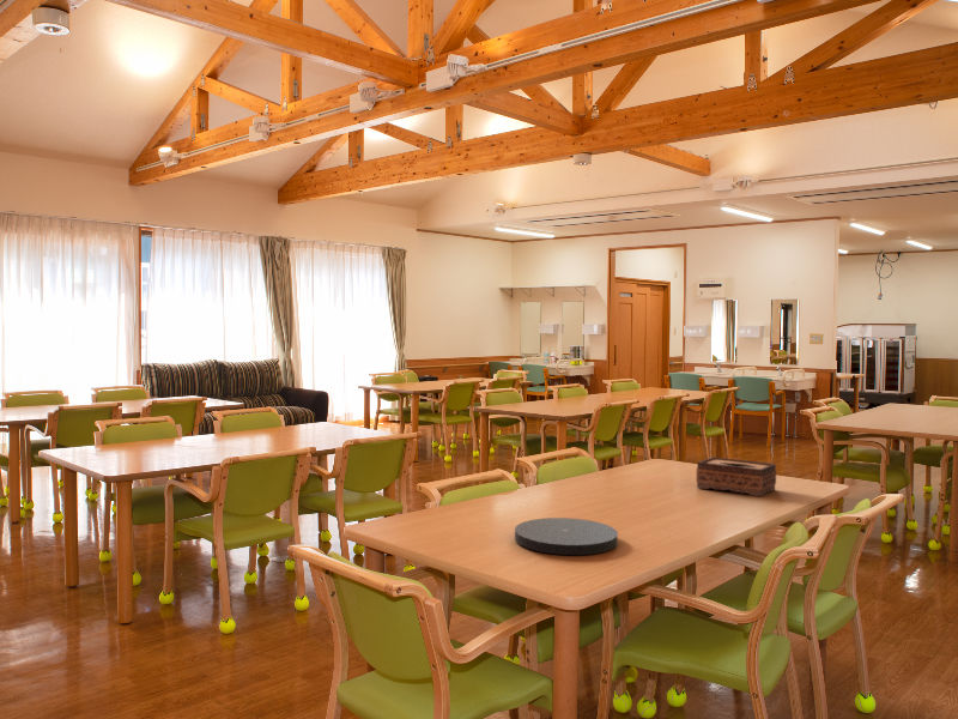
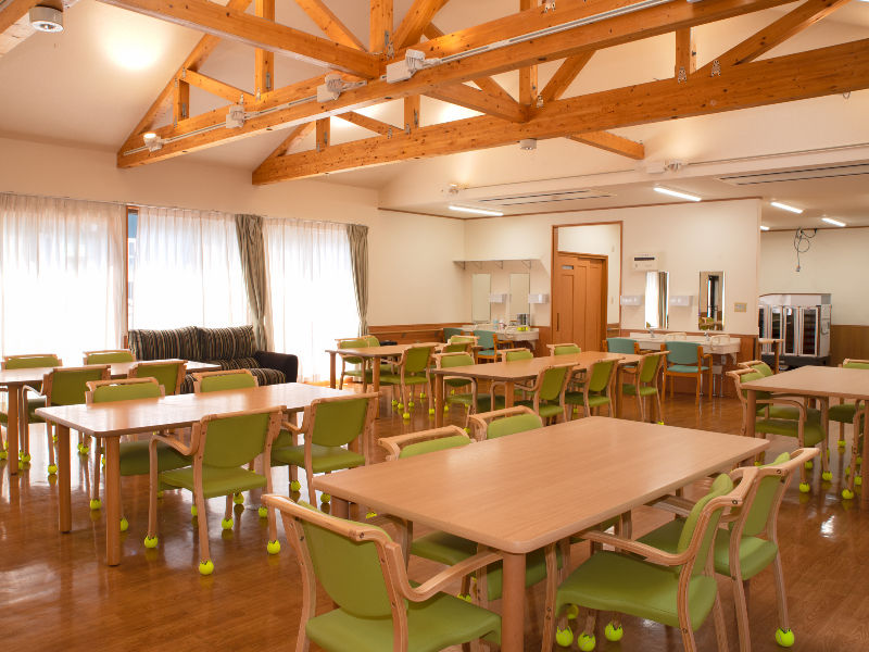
- tissue box (735, 476)
- plate (565, 534)
